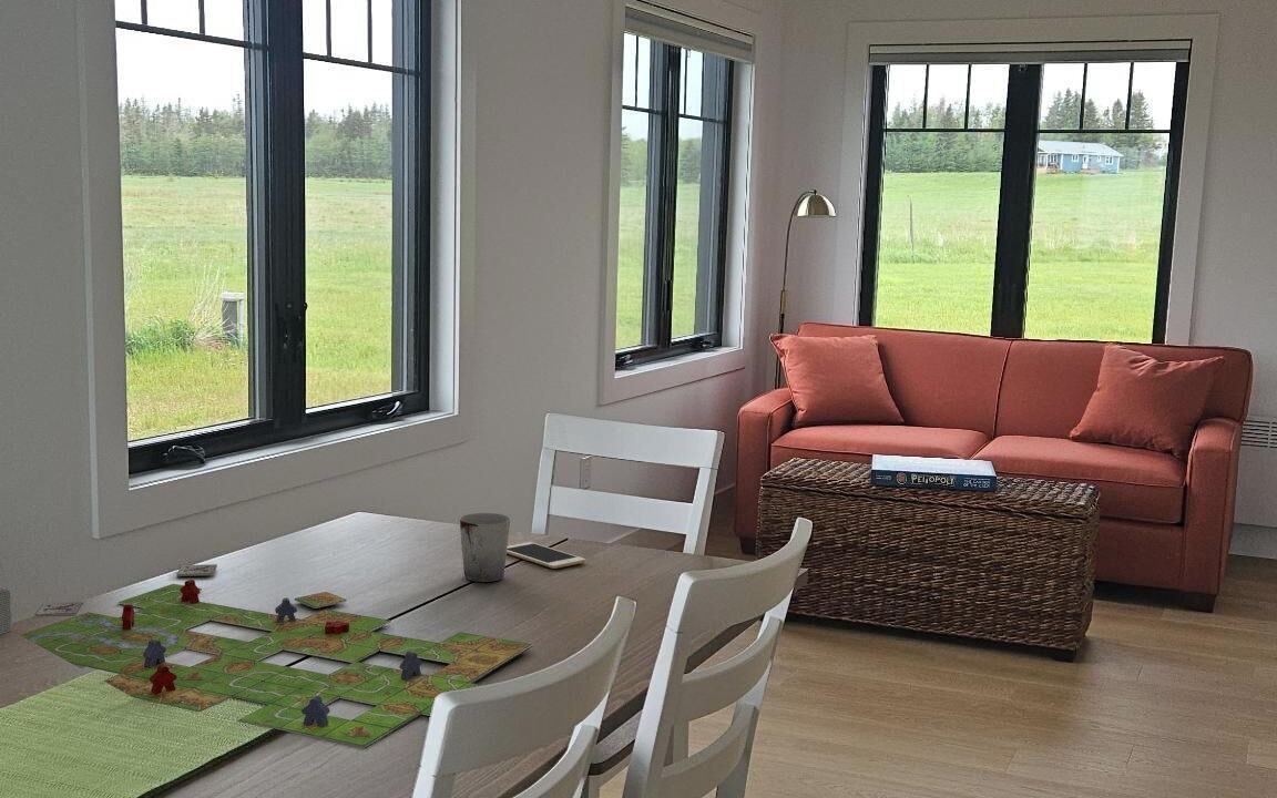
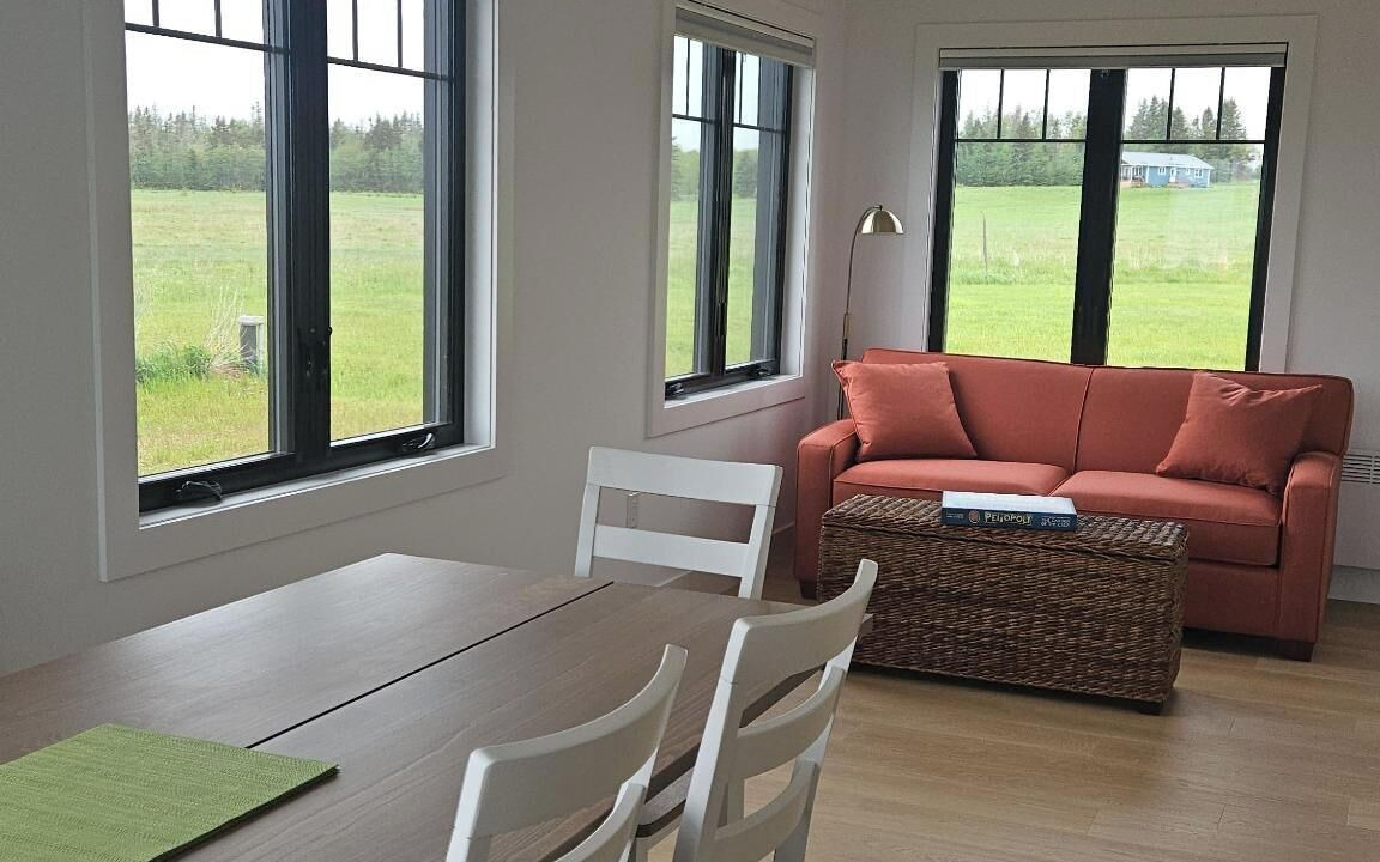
- gameboard (272, 617)
- cell phone (541, 554)
- cup (481, 550)
